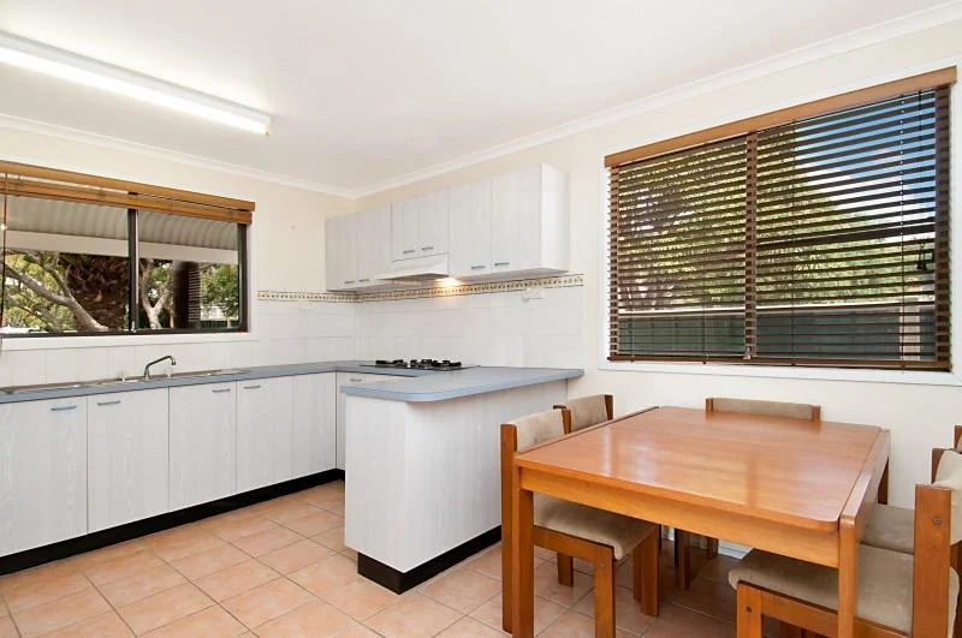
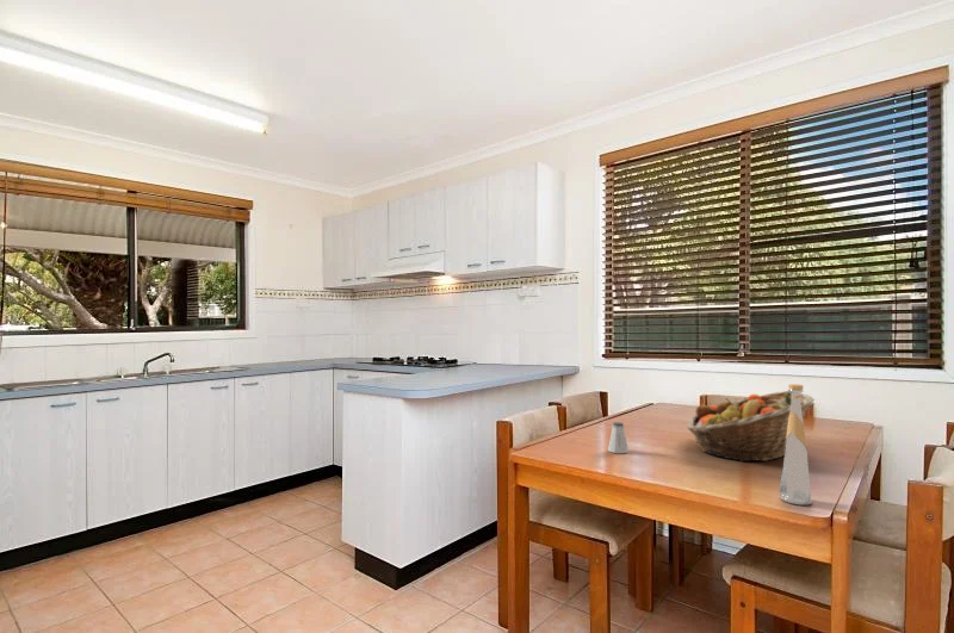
+ fruit basket (747, 421)
+ saltshaker (618, 436)
+ bottle (795, 442)
